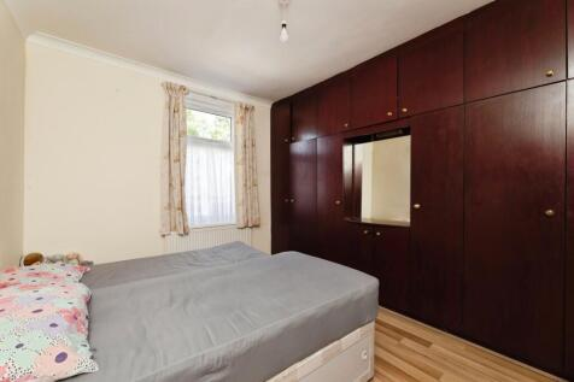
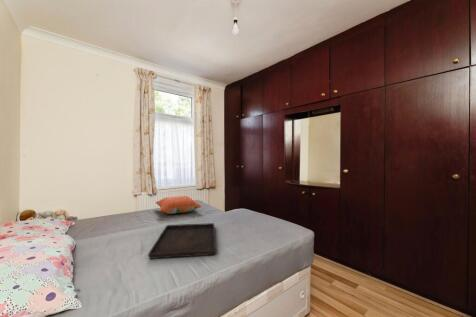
+ pillow (177, 204)
+ serving tray (187, 237)
